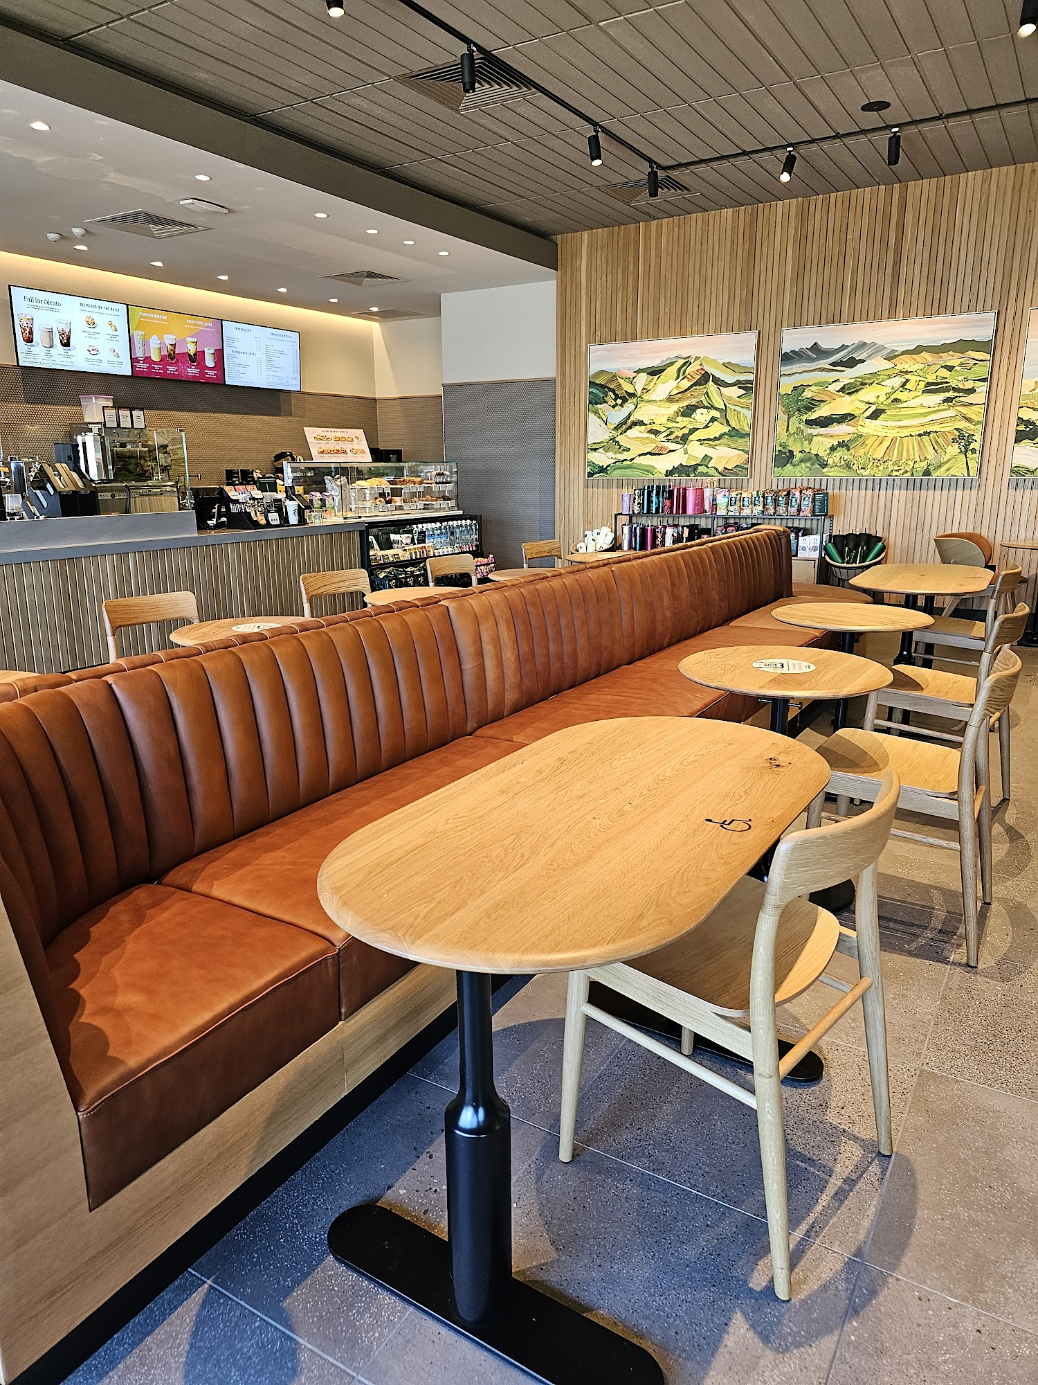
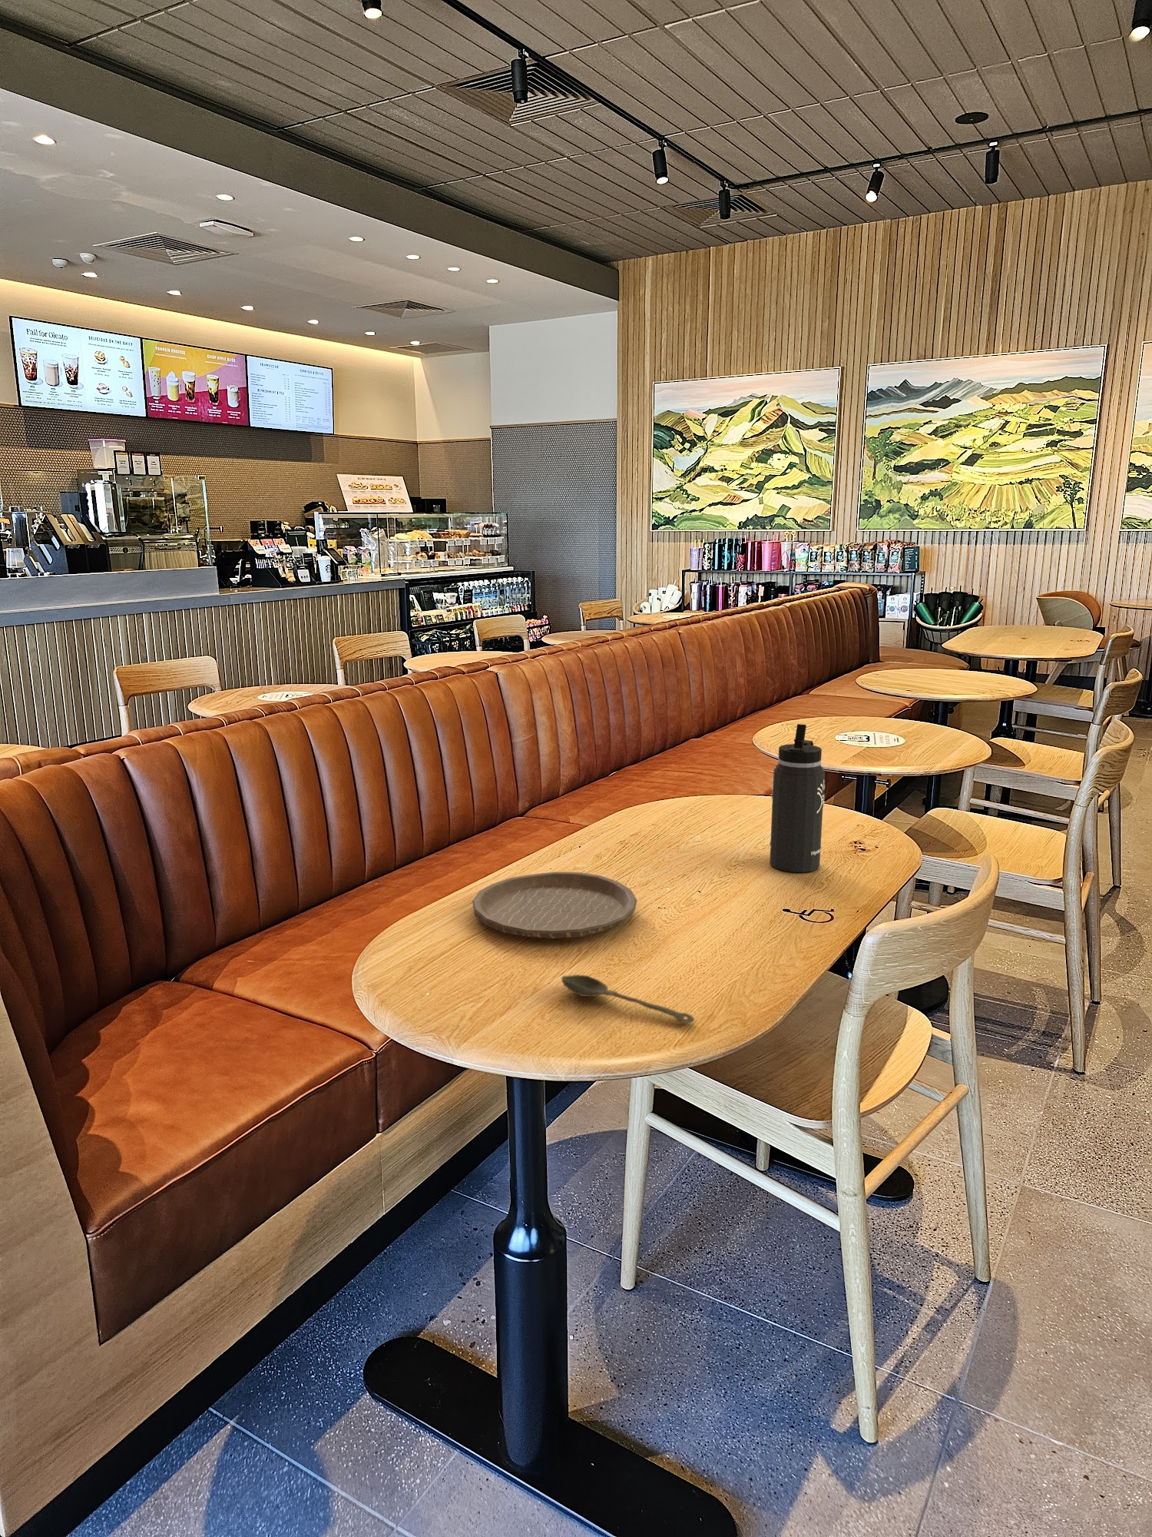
+ spoon (626, 995)
+ plate (554, 904)
+ thermos bottle (799, 794)
